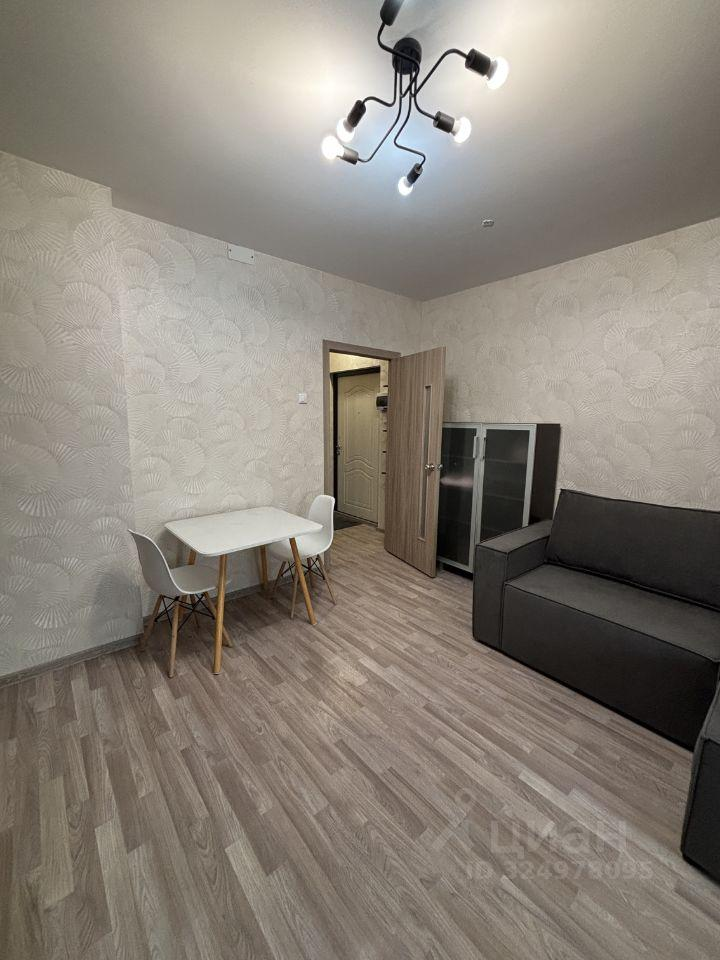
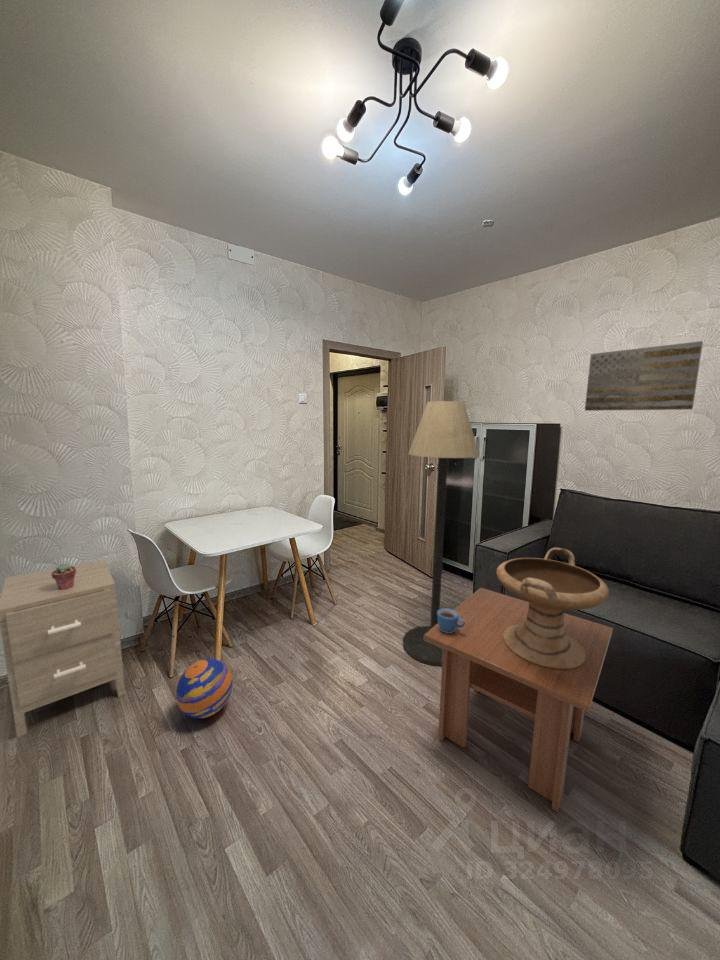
+ potted succulent (64, 574)
+ coffee table (515, 683)
+ decorative bowl (546, 604)
+ wall art (637, 379)
+ ball (205, 687)
+ mug (450, 622)
+ nightstand (66, 640)
+ floor lamp (439, 530)
